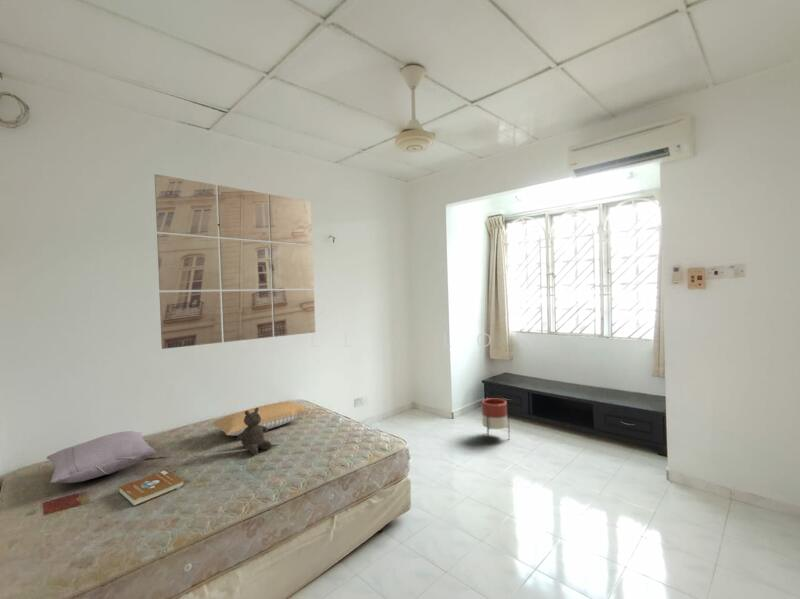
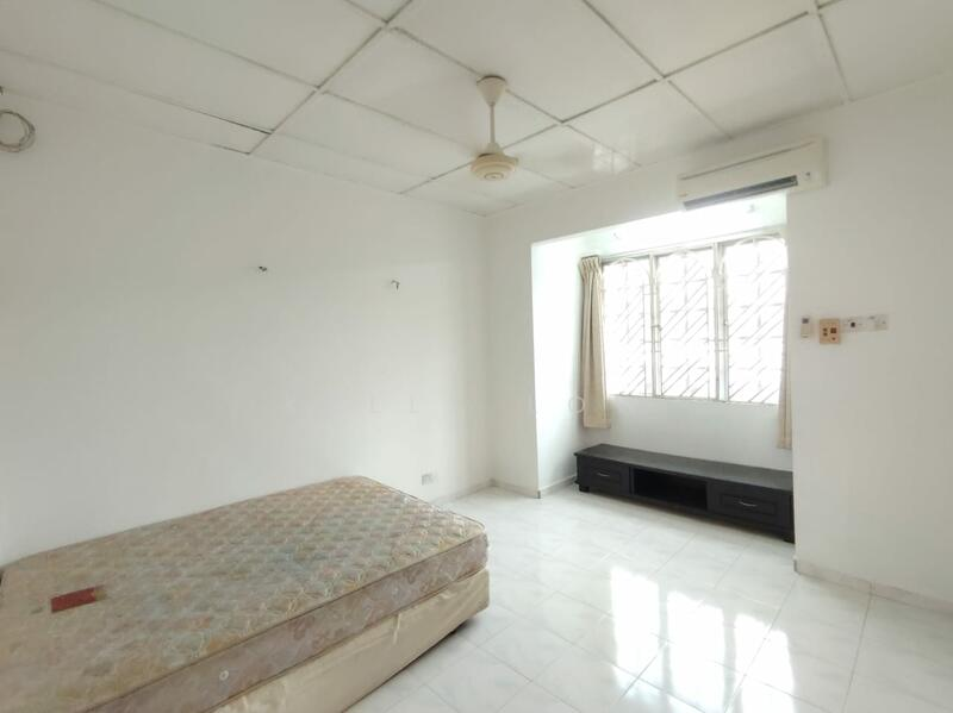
- teddy bear (255, 429)
- book (151, 486)
- pillow (101, 455)
- pillow (263, 417)
- planter (494, 420)
- wall art (246, 264)
